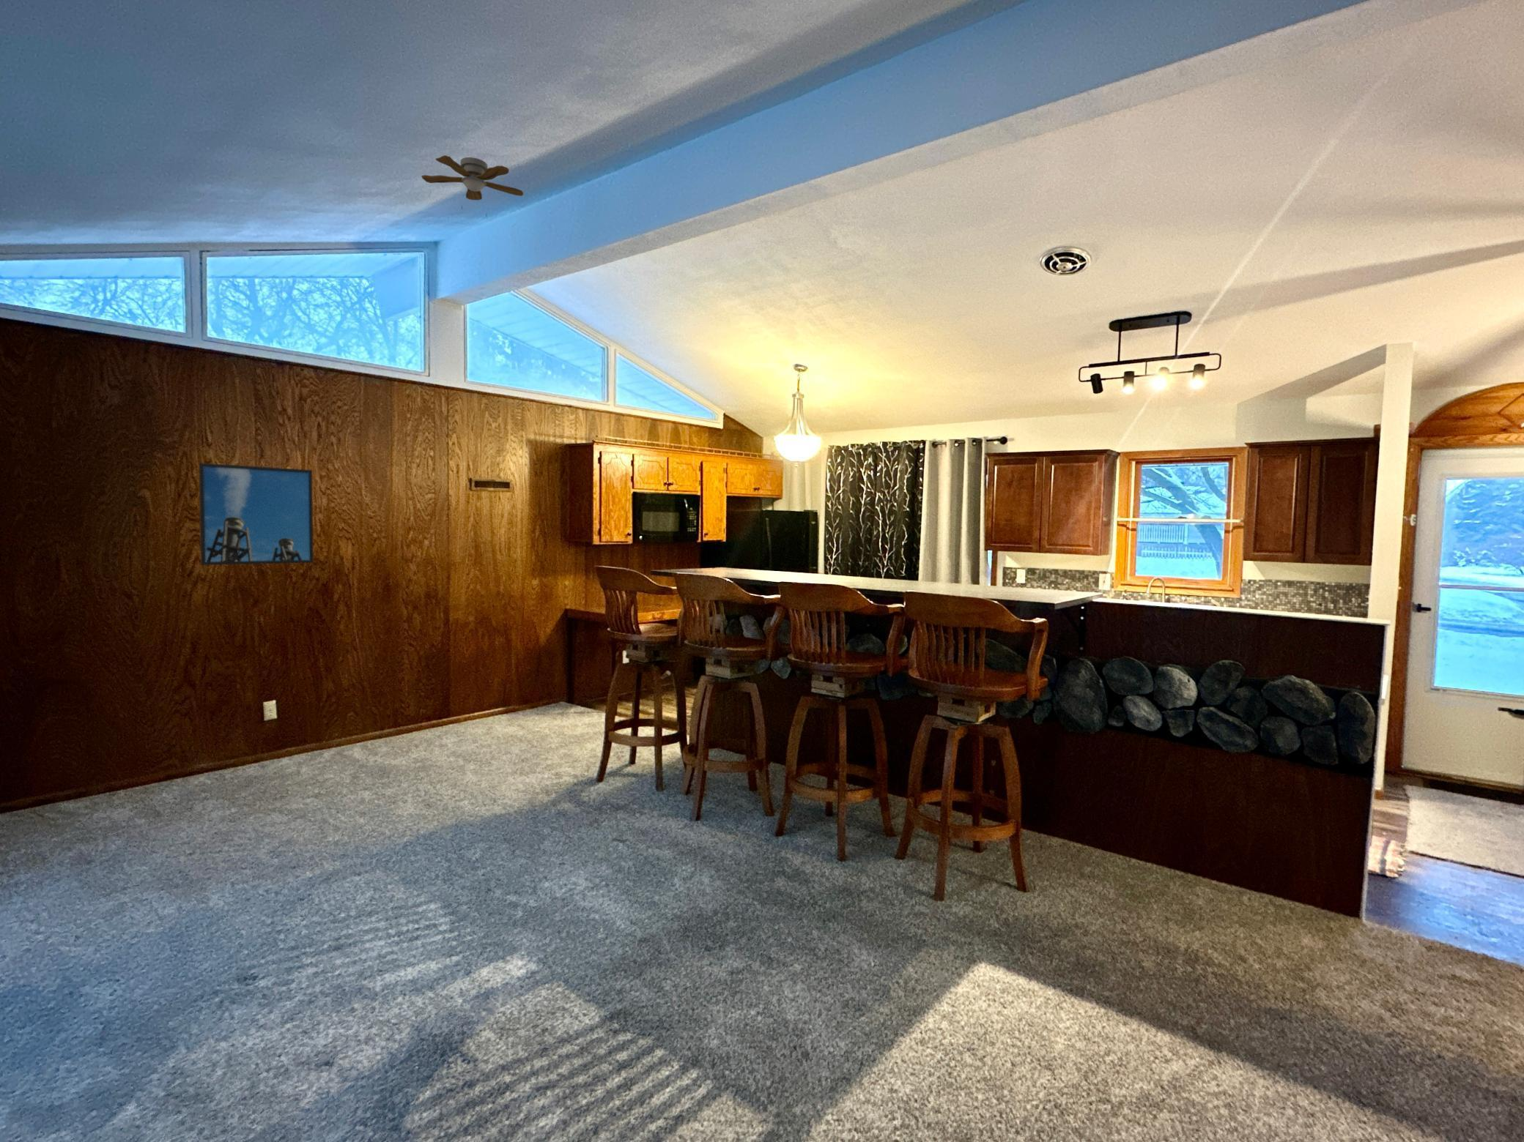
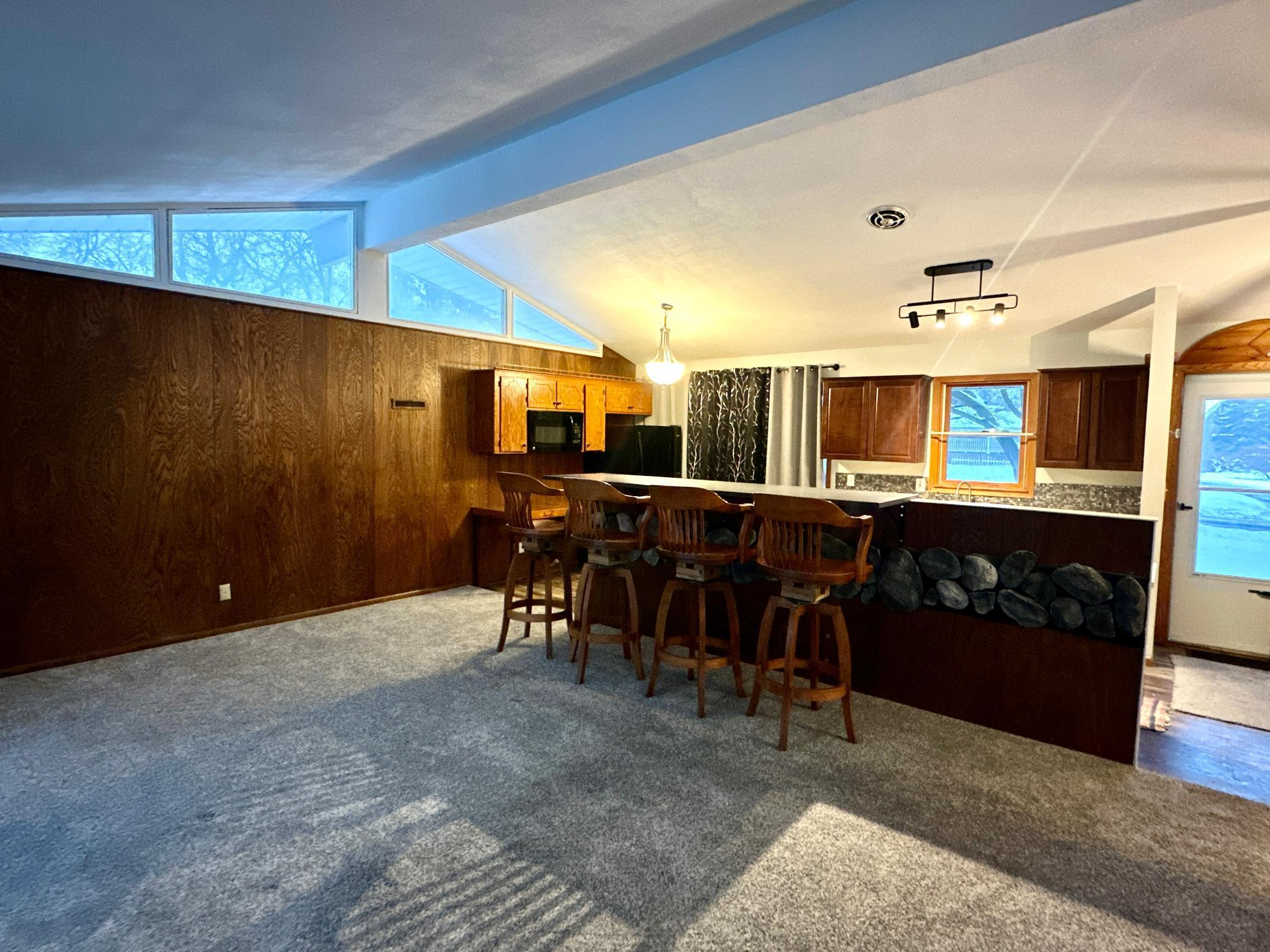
- ceiling fan (473, 191)
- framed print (259, 516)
